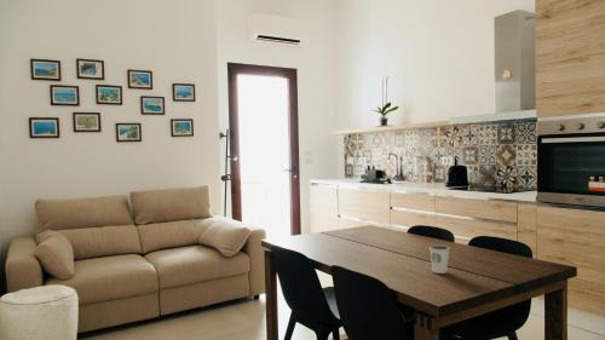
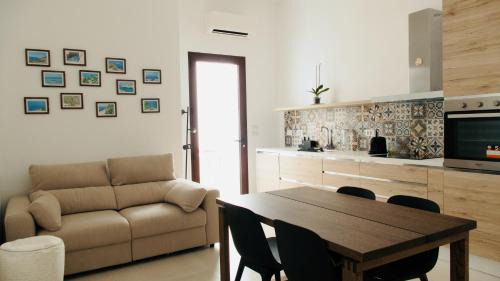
- dixie cup (439, 259)
